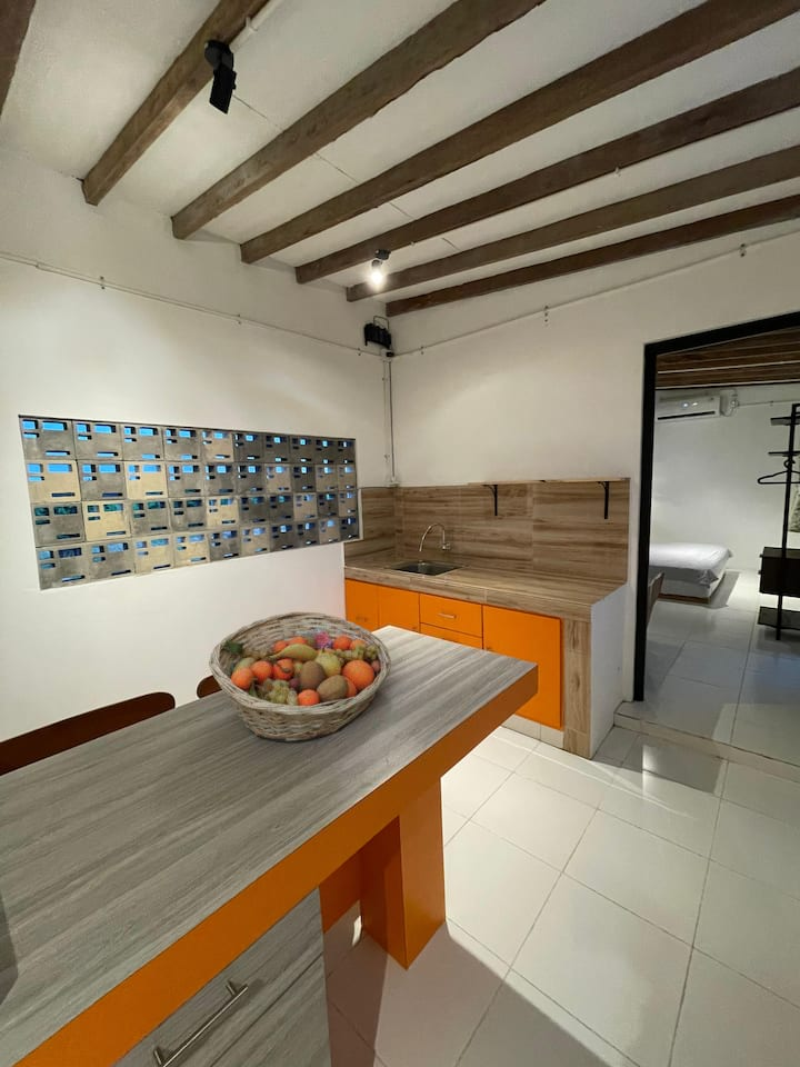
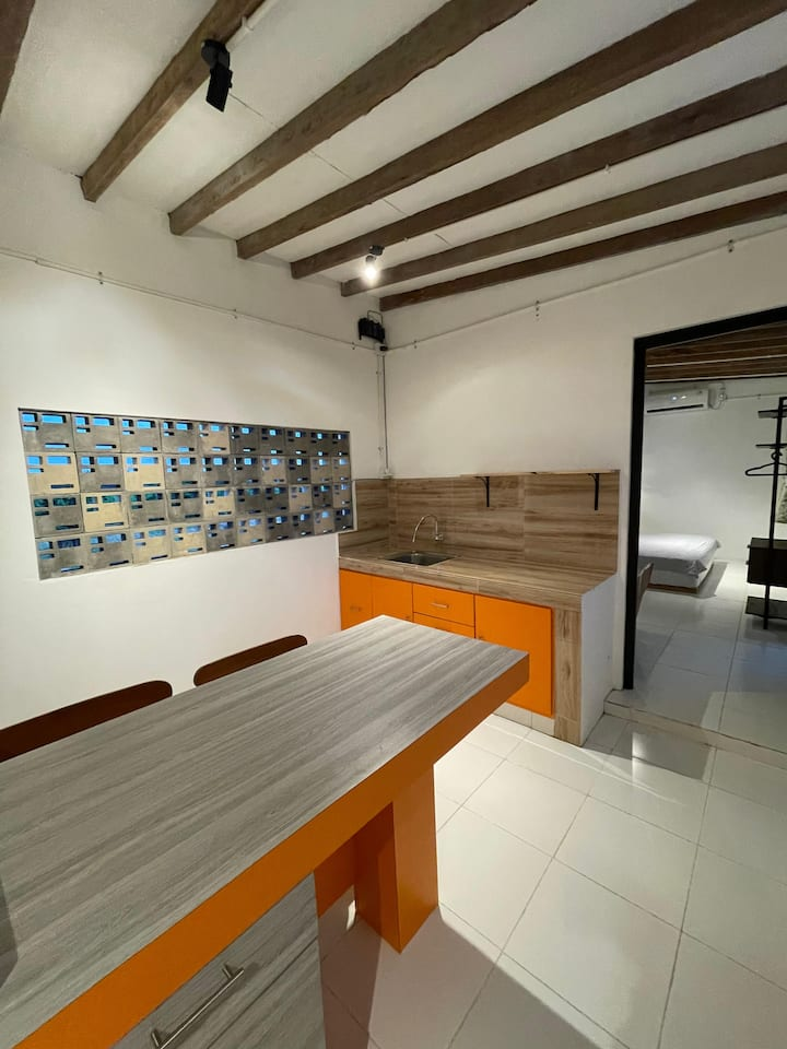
- fruit basket (307, 668)
